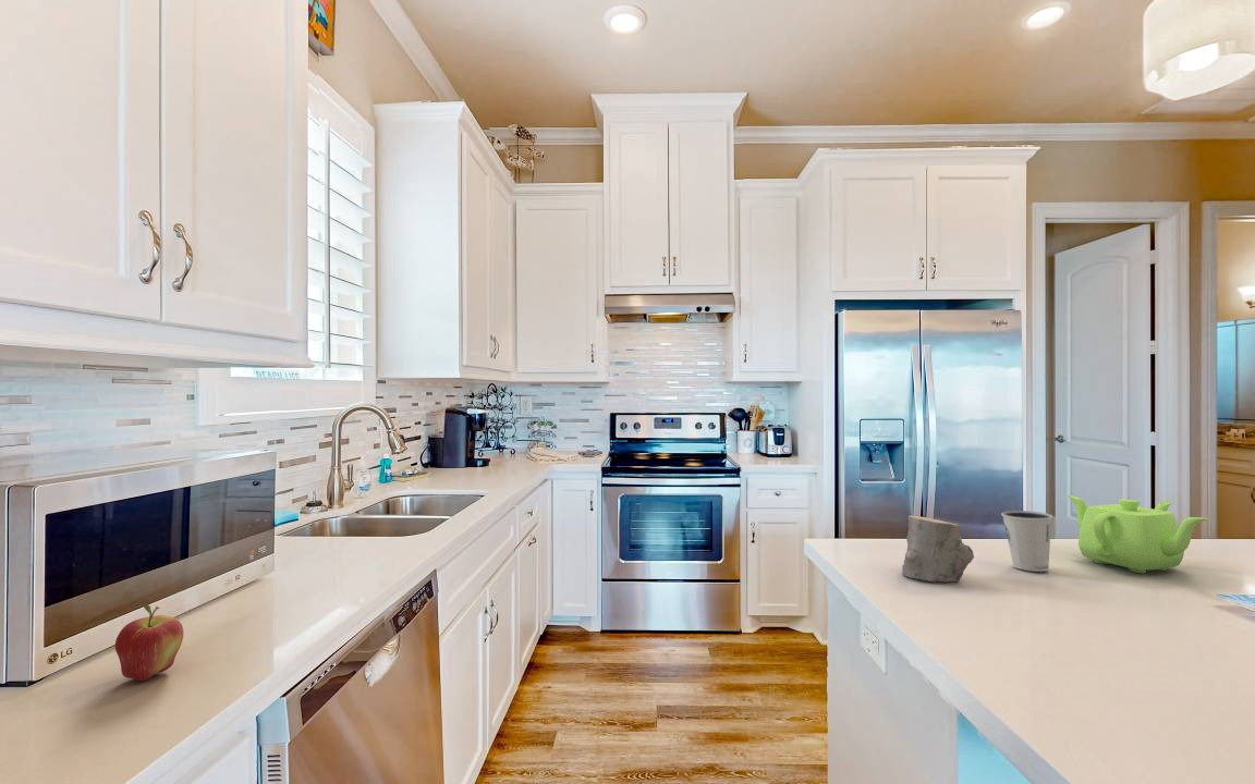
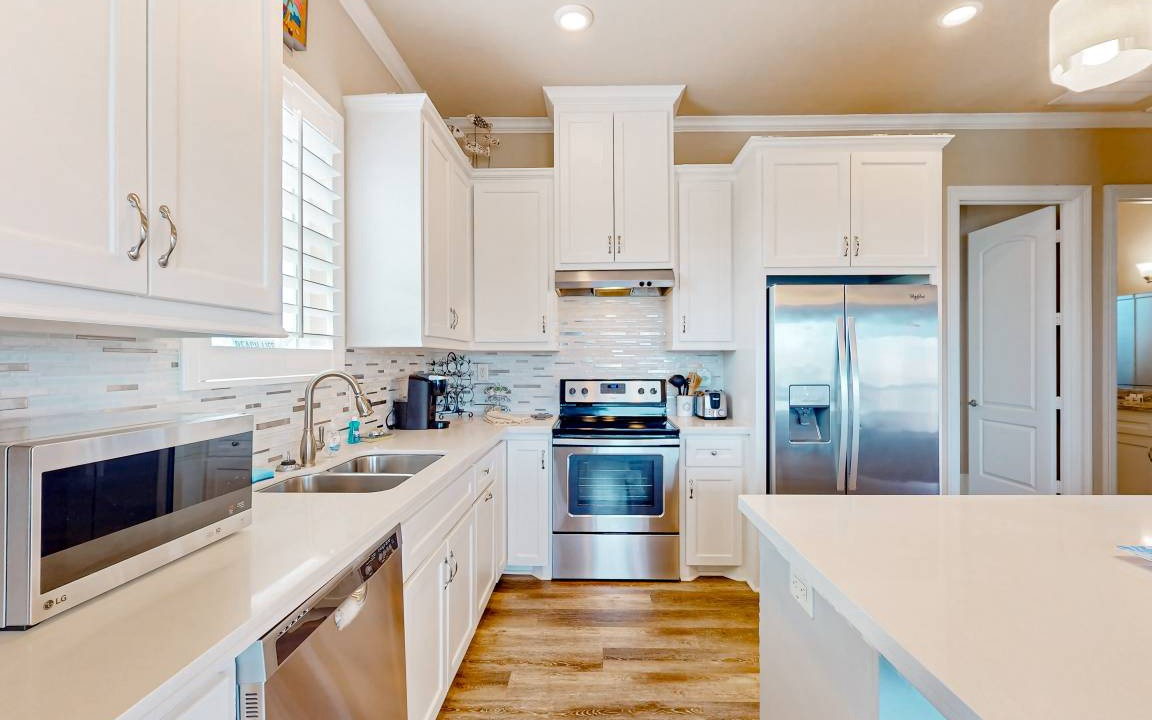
- fruit (149, 635)
- cup (937, 548)
- teapot (1135, 531)
- dixie cup (1026, 540)
